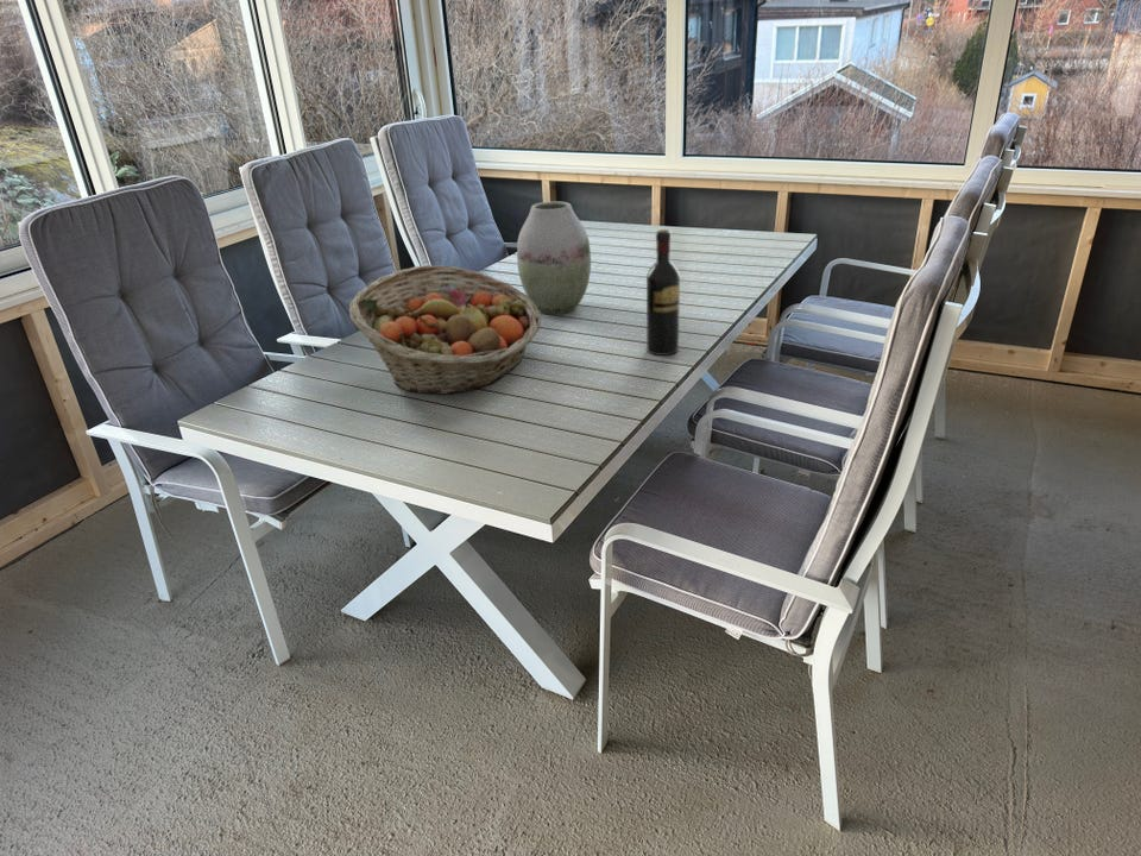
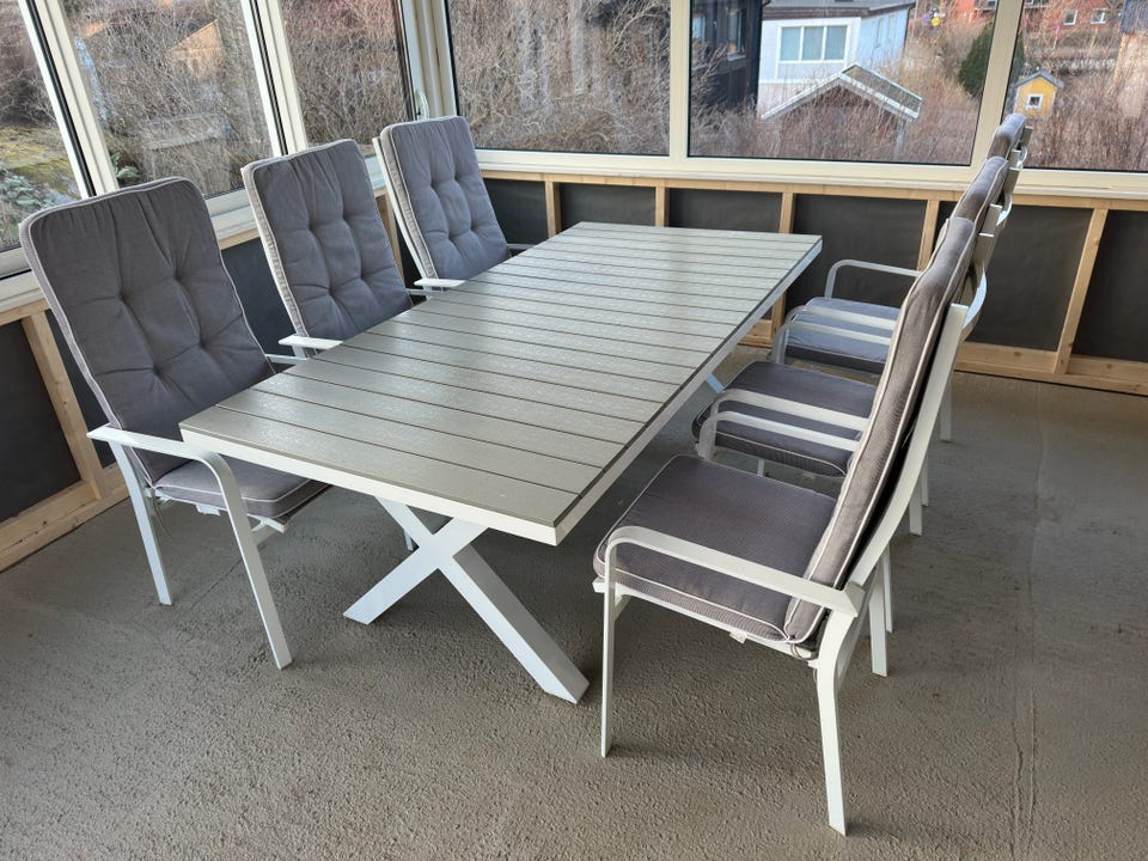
- fruit basket (449, 326)
- wine bottle (662, 291)
- vase (554, 258)
